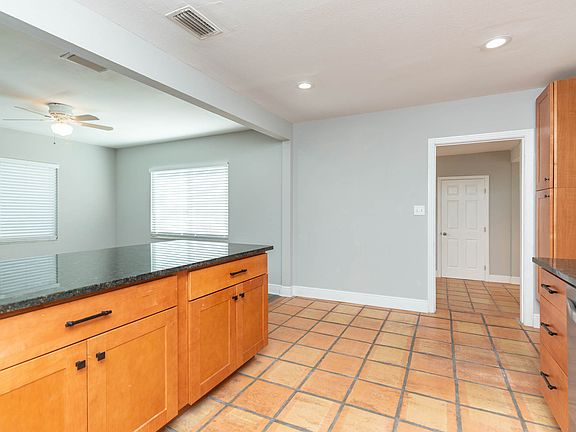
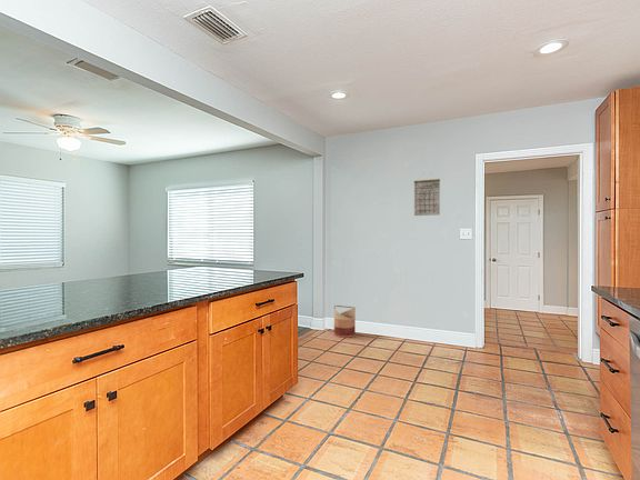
+ calendar (427, 193)
+ basket (344, 320)
